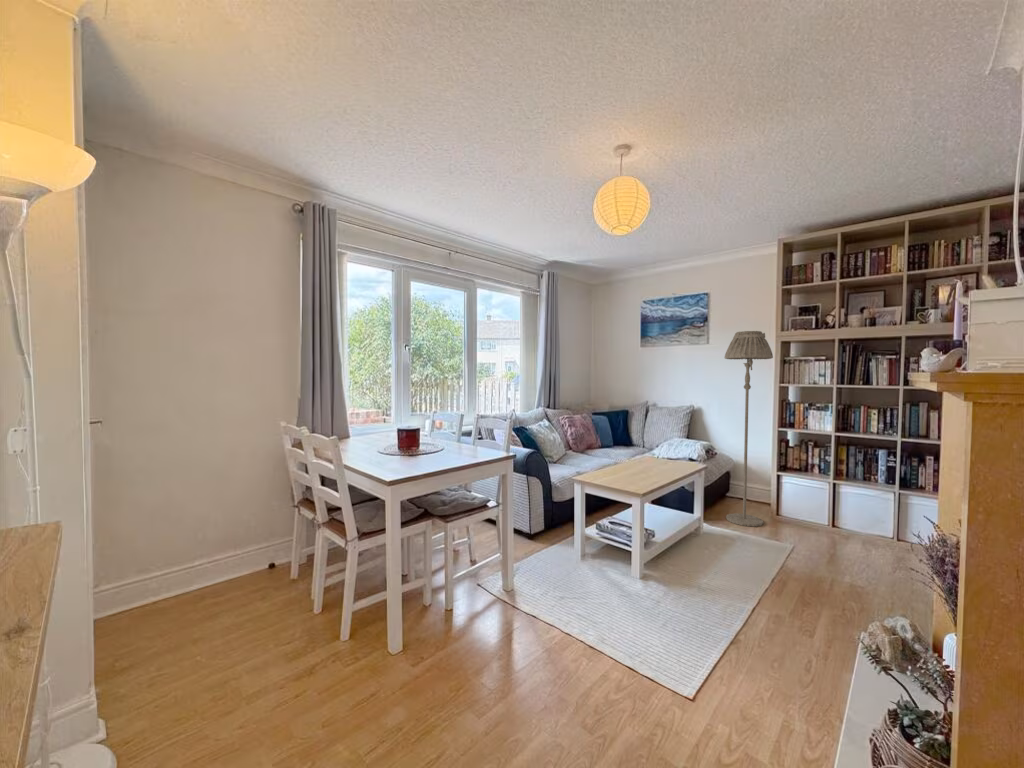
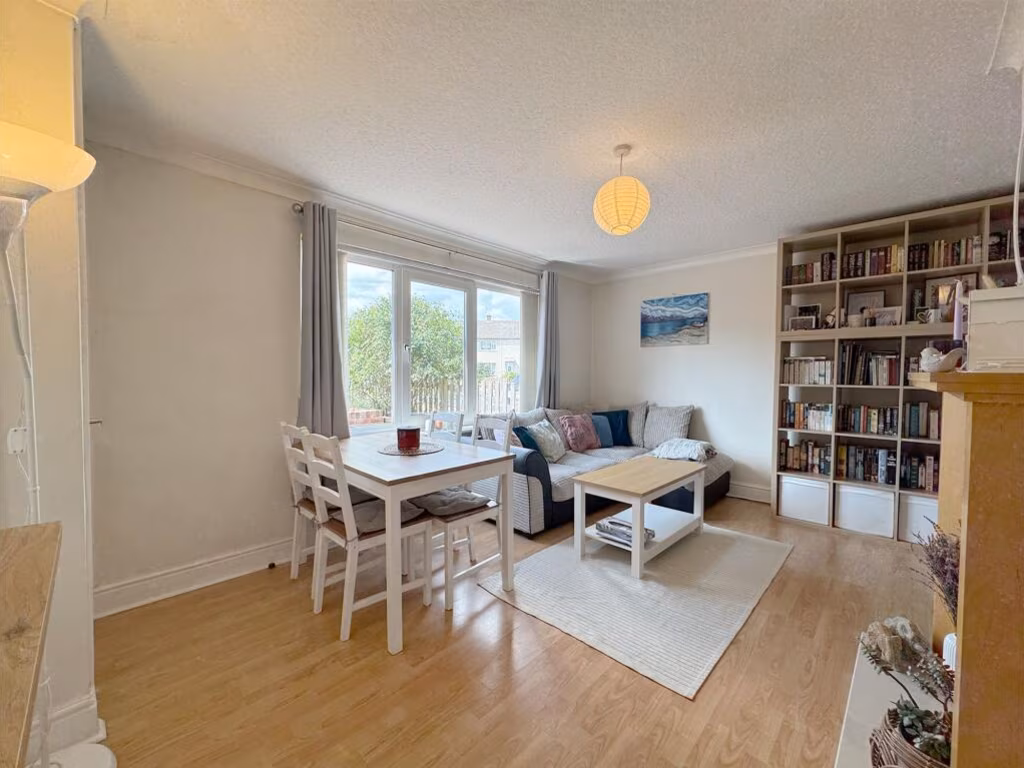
- floor lamp (746, 426)
